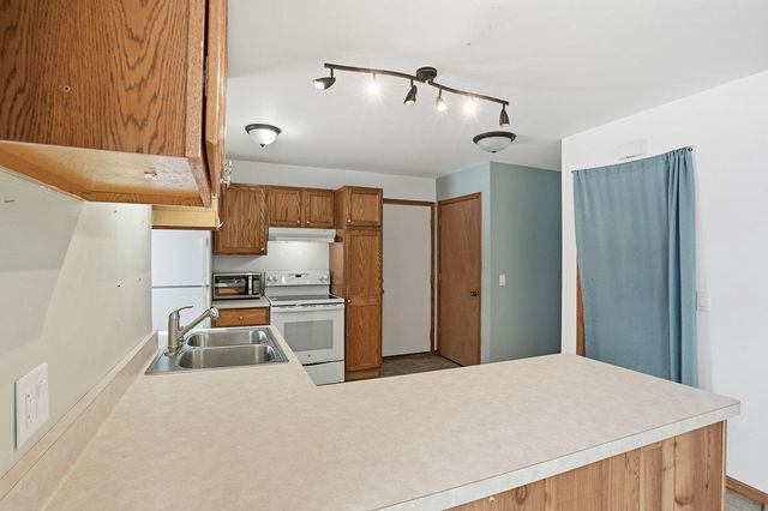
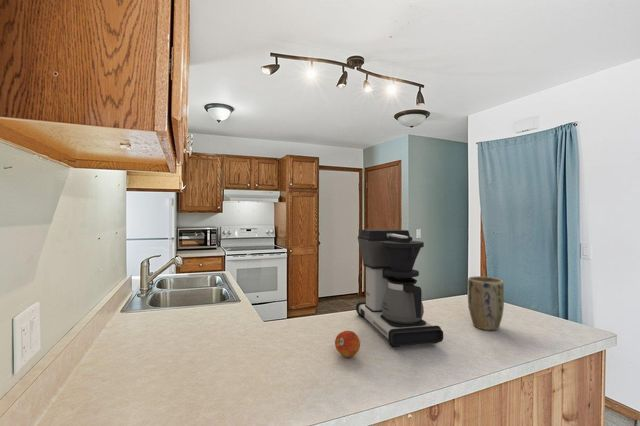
+ plant pot (485, 302)
+ fruit (347, 343)
+ coffee maker (394, 280)
